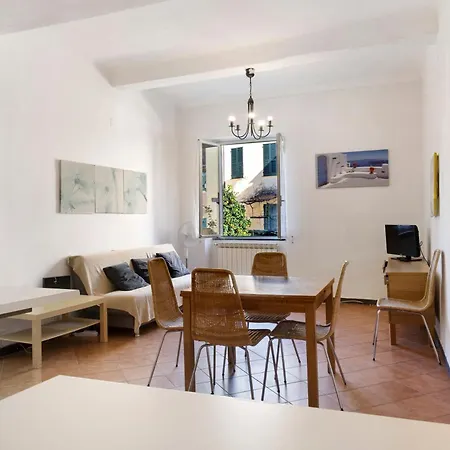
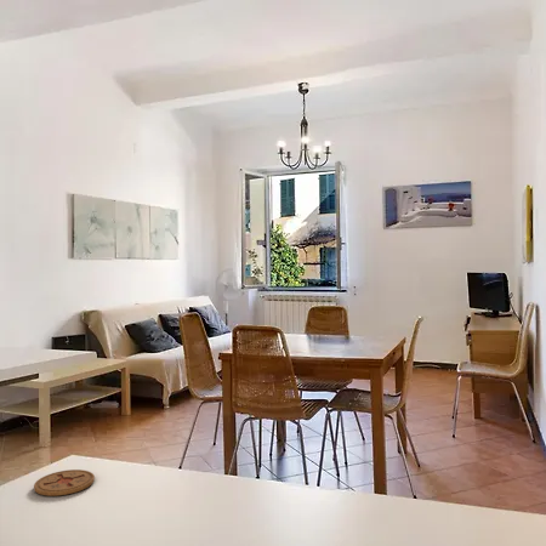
+ coaster (64, 482)
